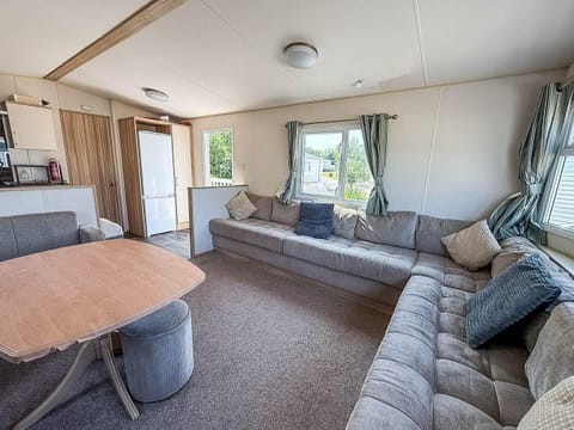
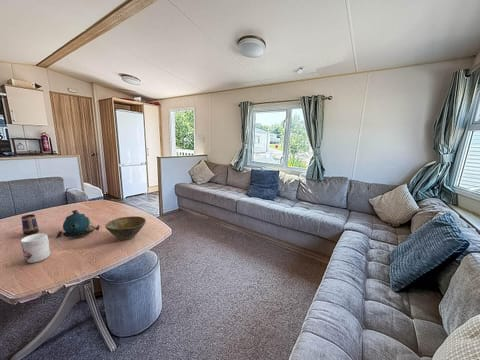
+ mug (29, 224)
+ mug (36, 247)
+ bowl (126, 229)
+ teapot (78, 220)
